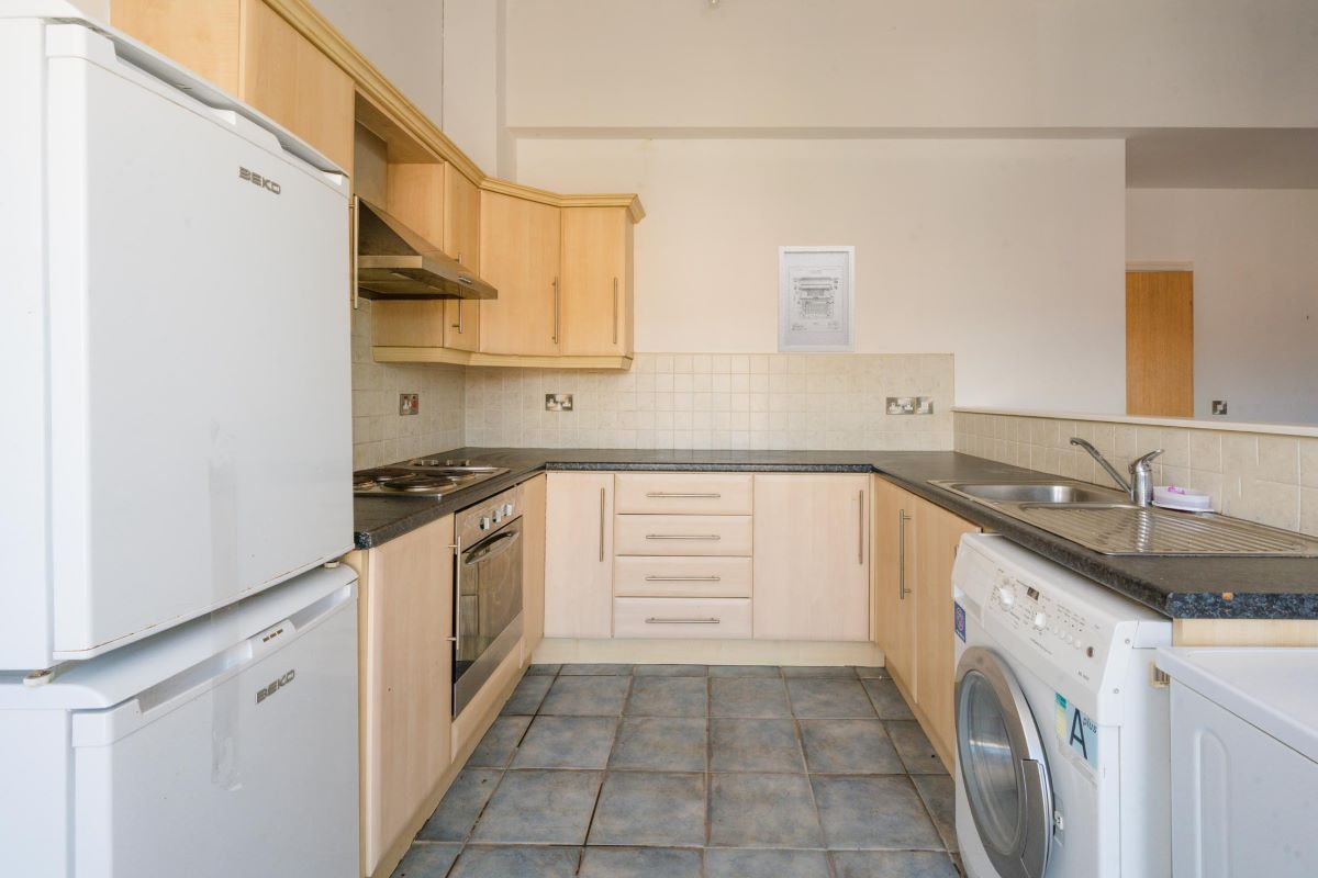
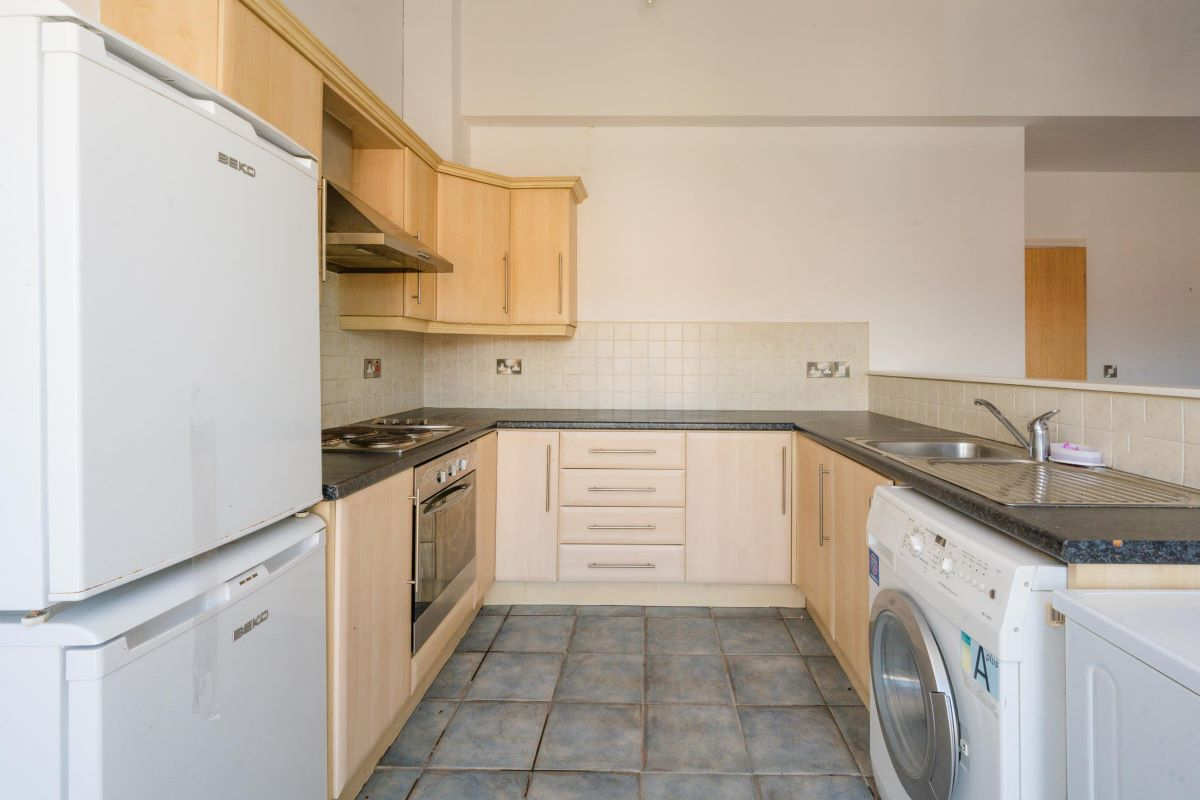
- wall art (815, 299)
